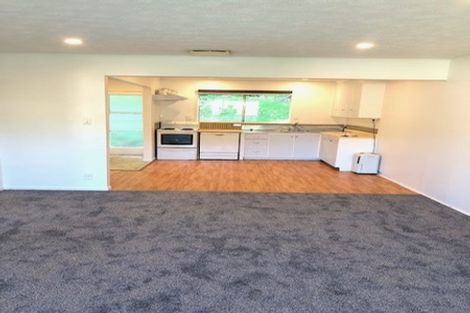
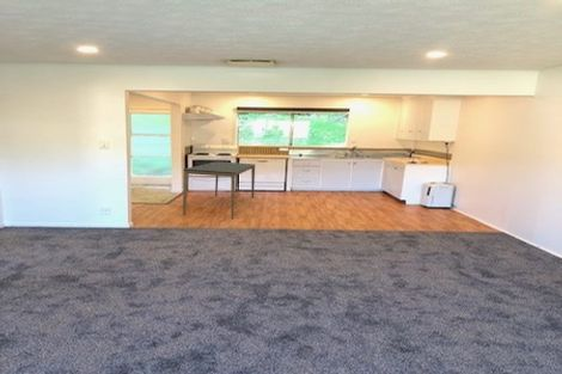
+ dining table (216, 185)
